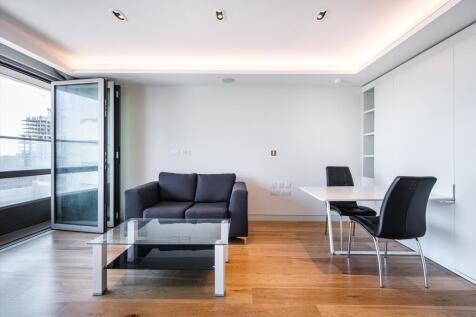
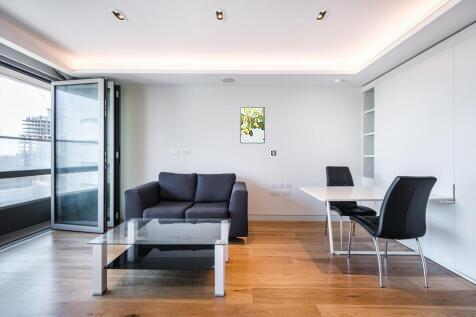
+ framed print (252, 125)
